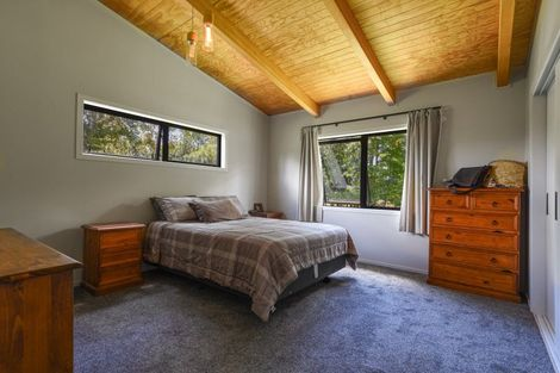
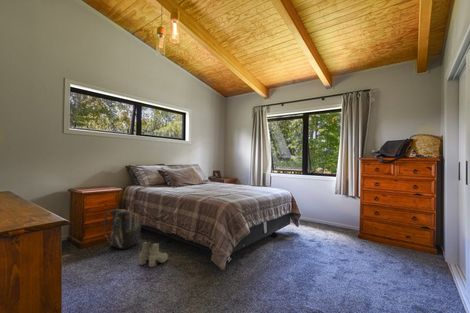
+ boots (153, 251)
+ backpack (123, 227)
